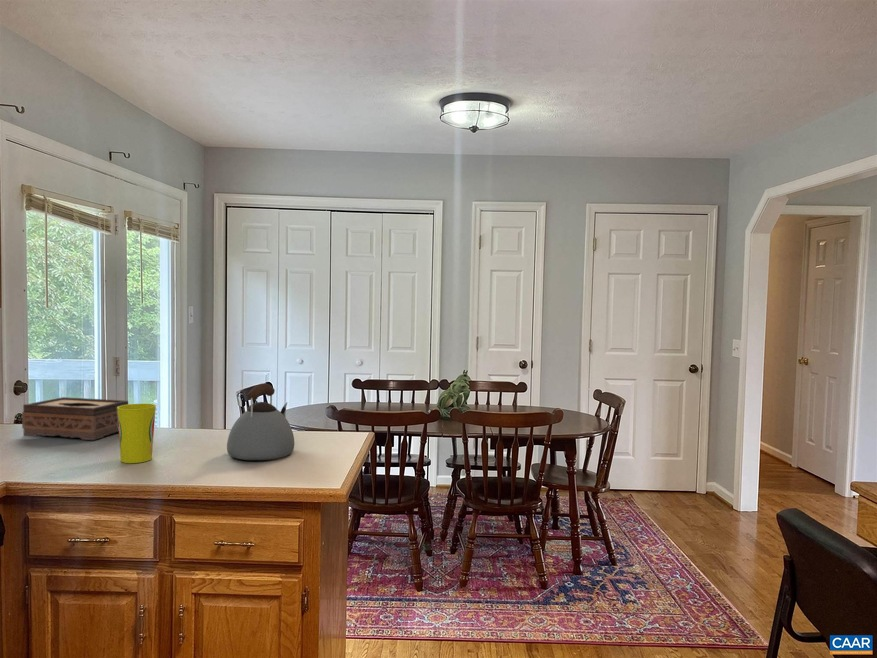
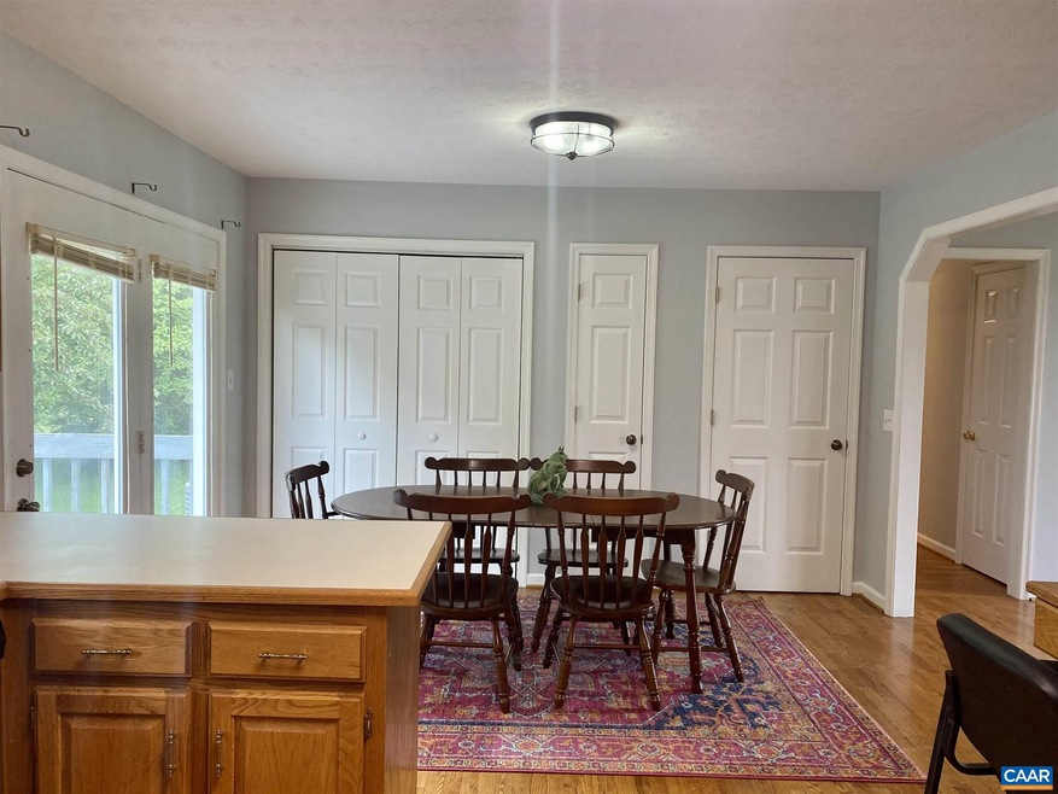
- tissue box (77, 417)
- cup (136, 432)
- kettle (266, 417)
